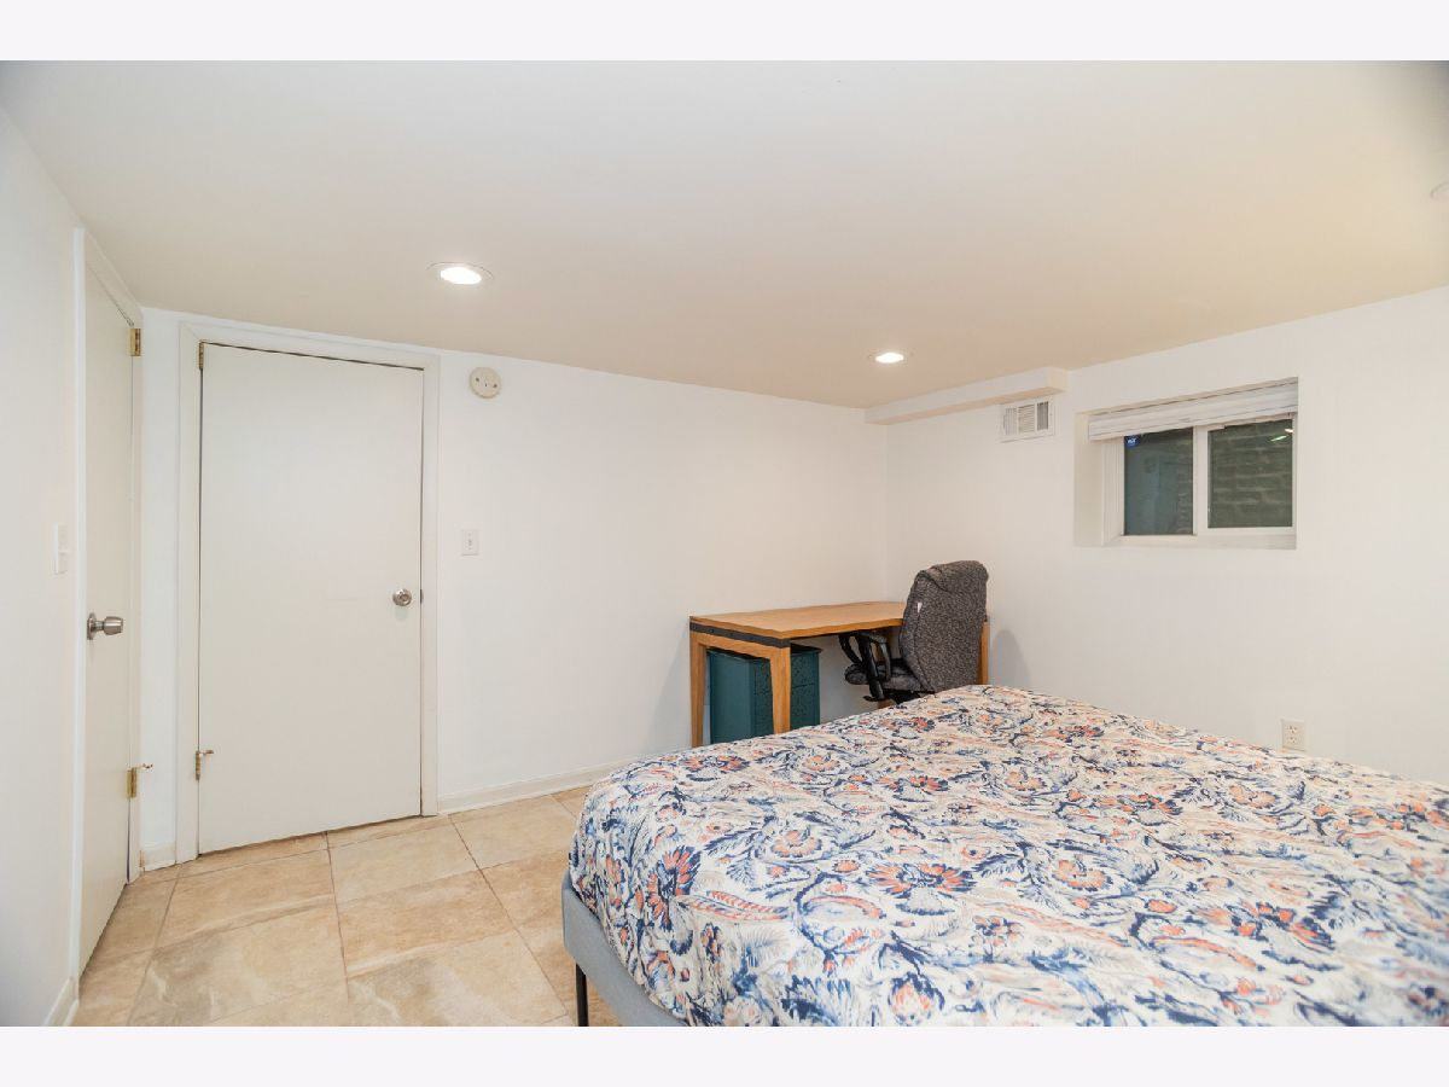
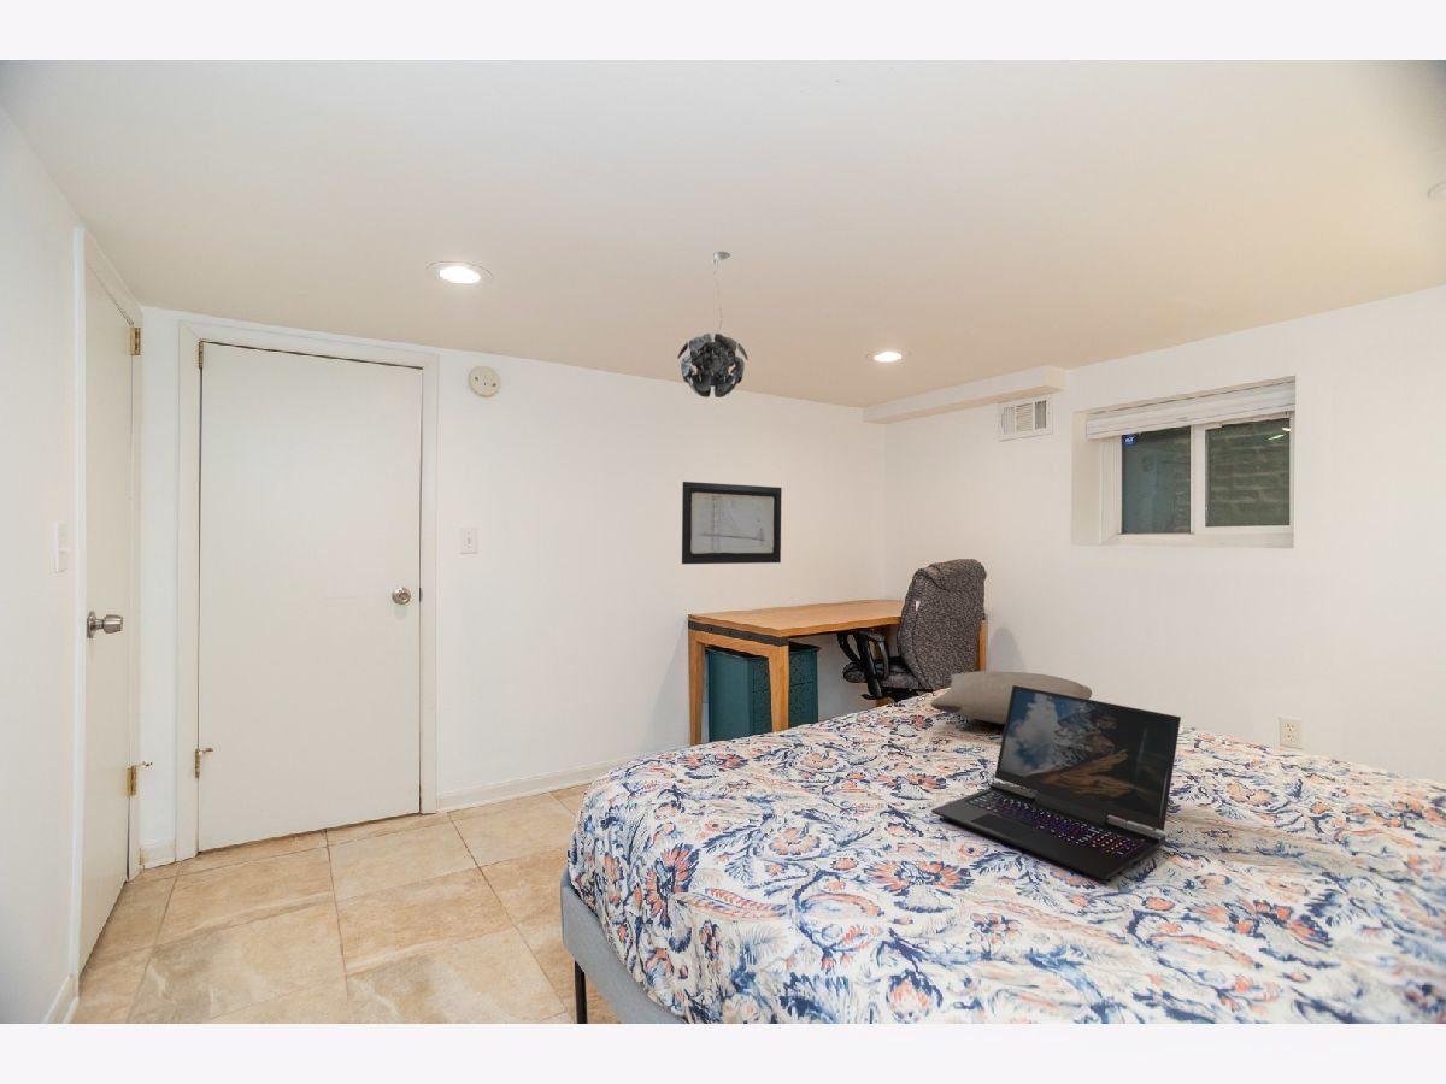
+ laptop (1052, 768)
+ wall art (733, 524)
+ pillow (1010, 696)
+ pendant light (717, 330)
